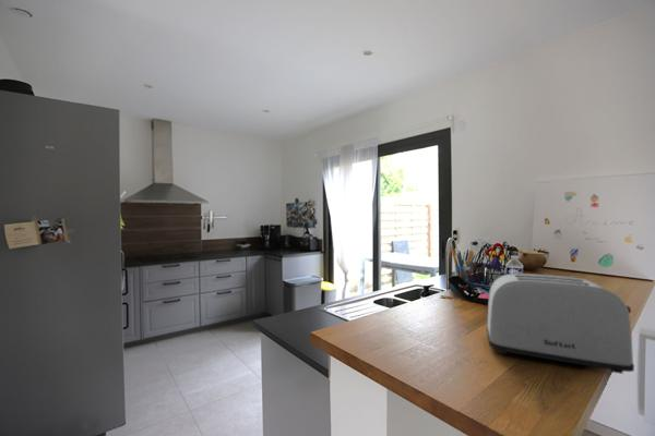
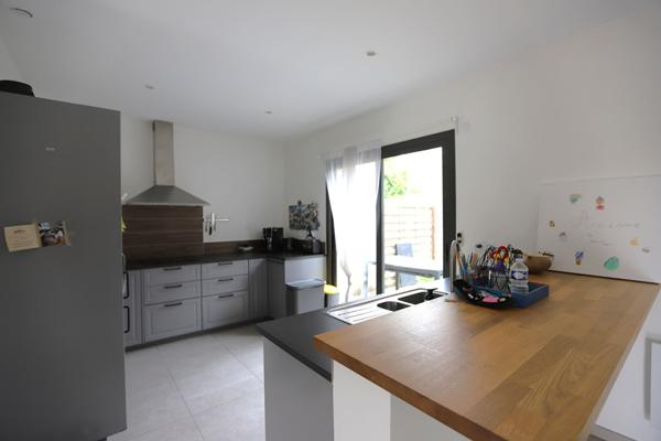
- toaster (552, 315)
